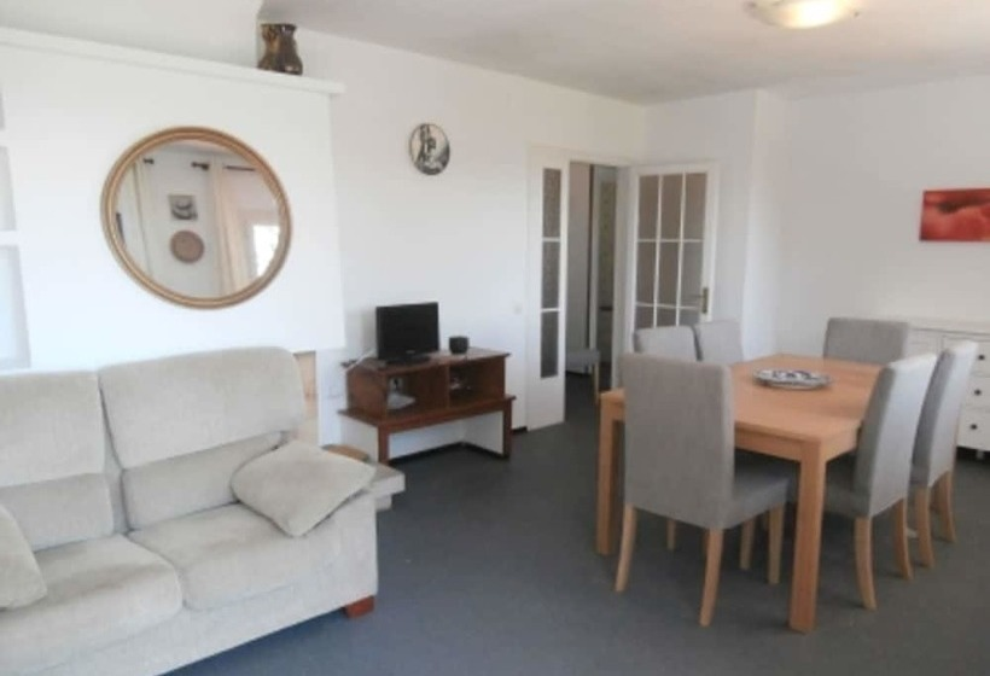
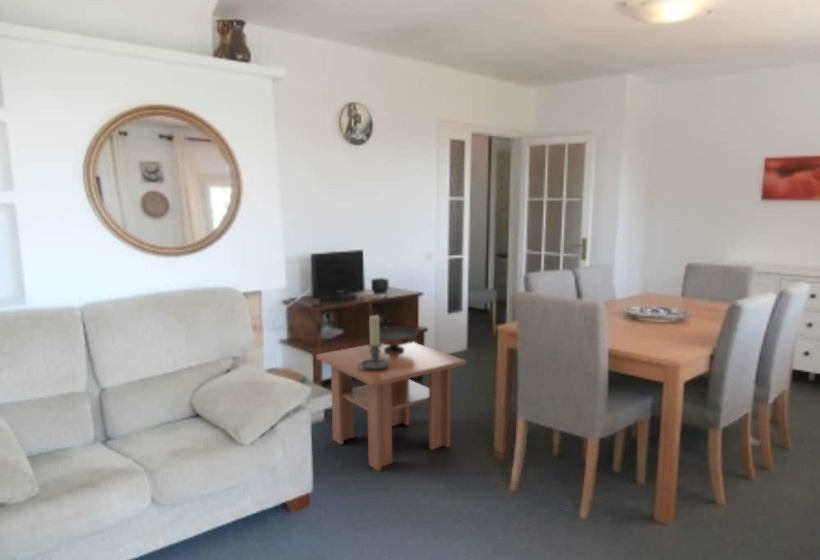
+ candle holder (372, 341)
+ decorative bowl (393, 340)
+ coffee table (389, 400)
